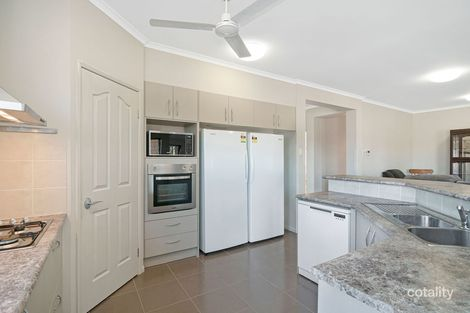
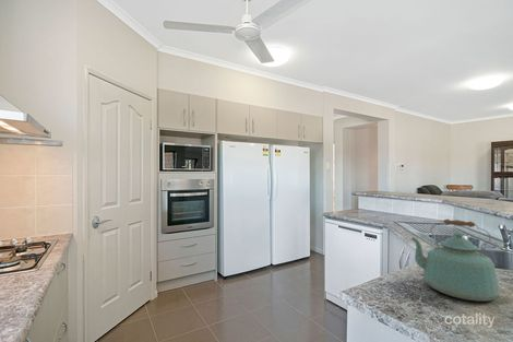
+ kettle (451, 253)
